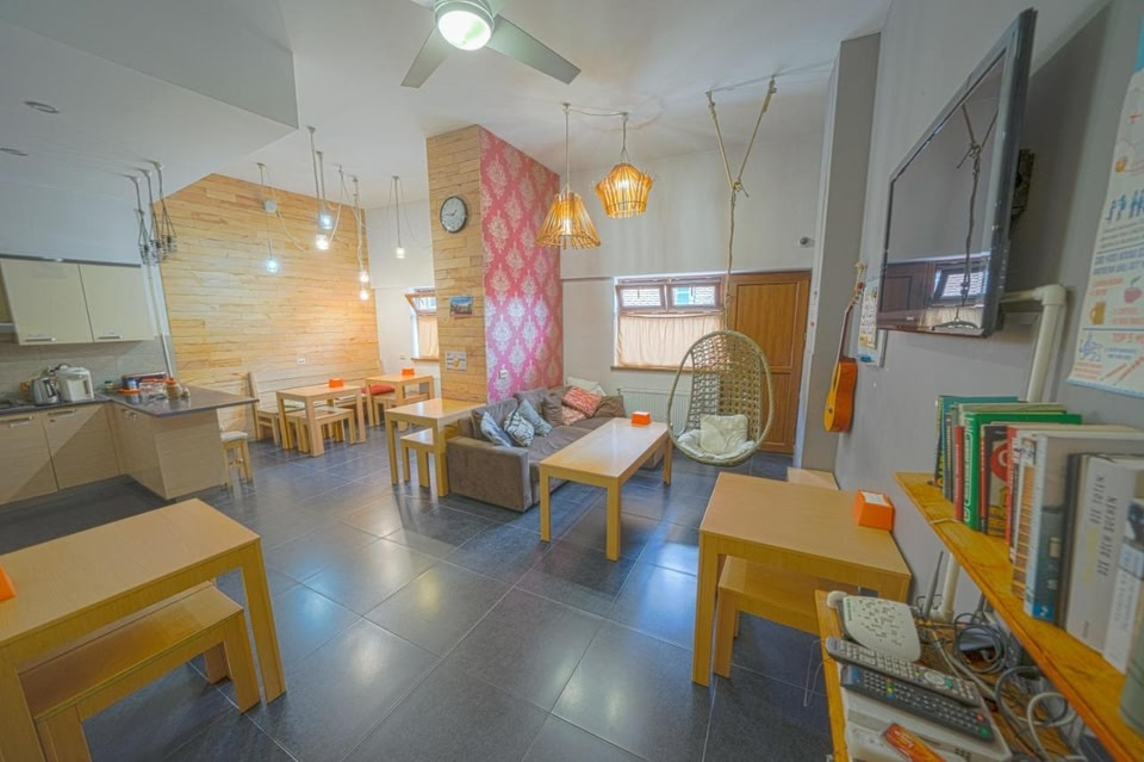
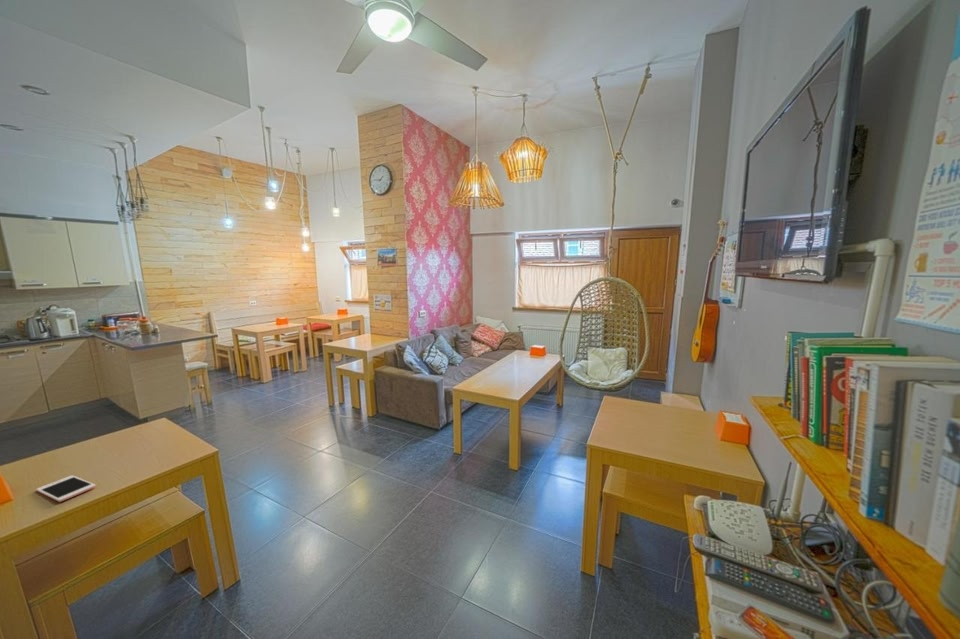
+ cell phone (66, 487)
